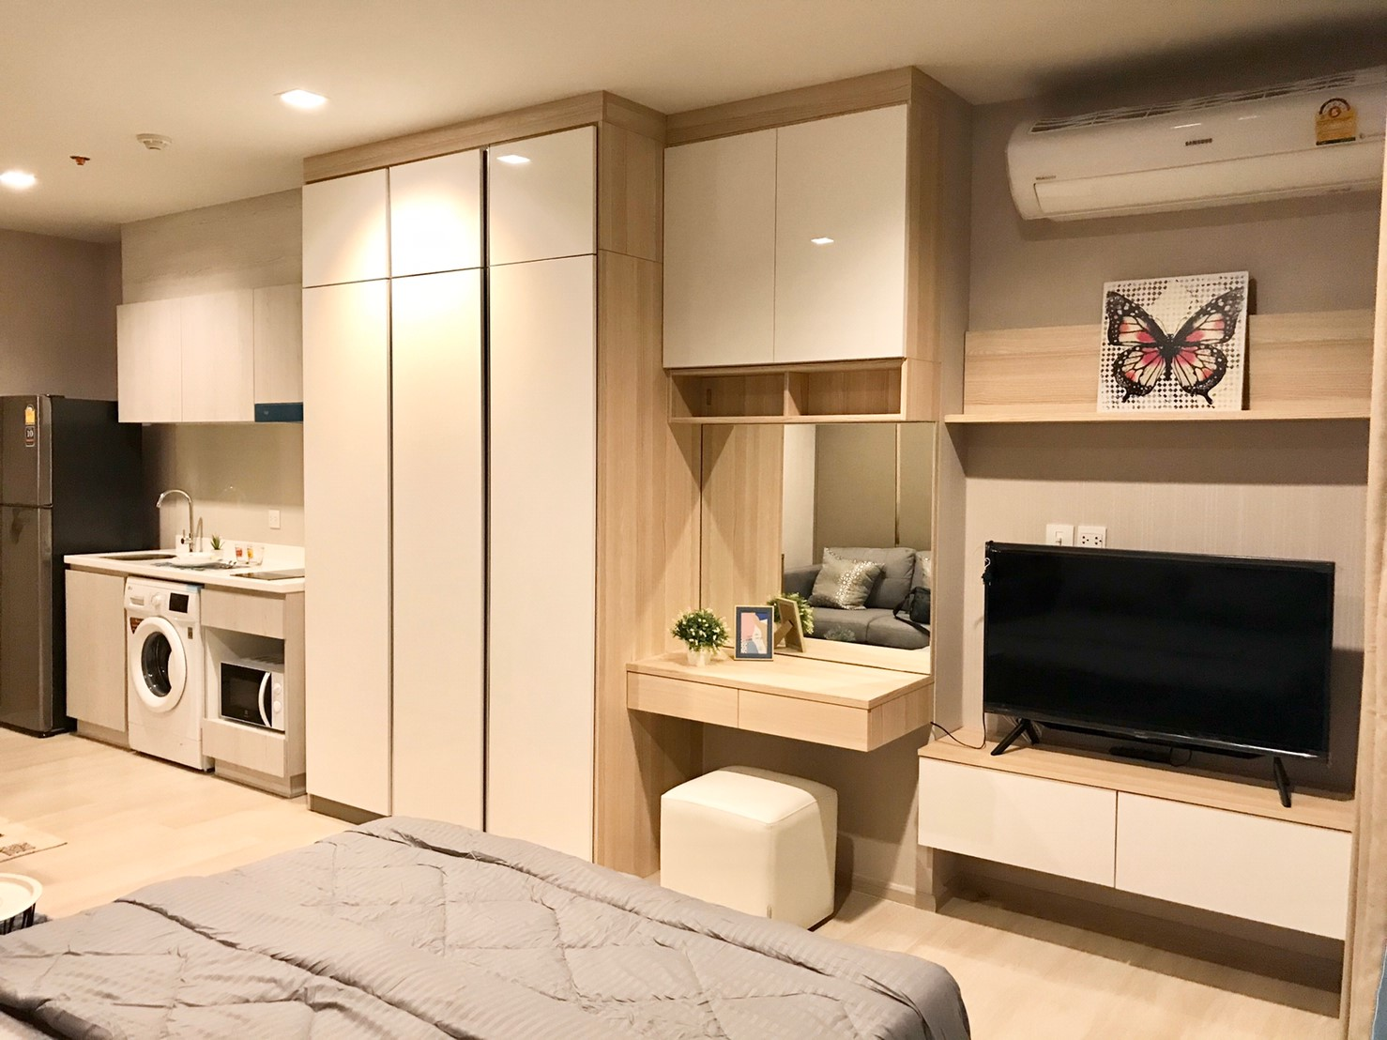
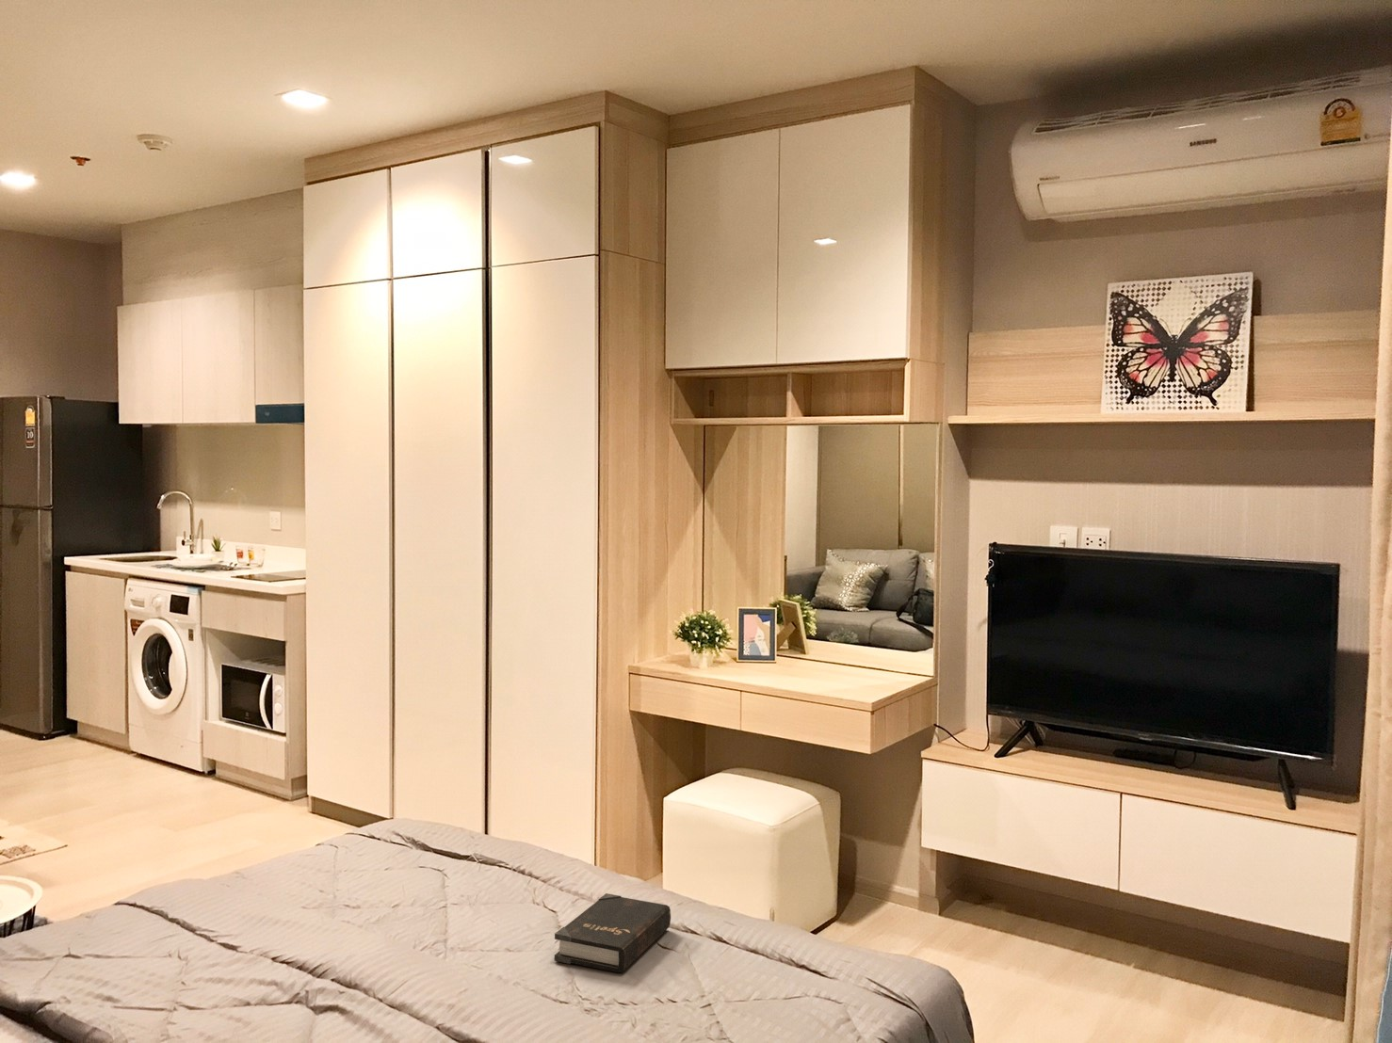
+ hardback book (614, 931)
